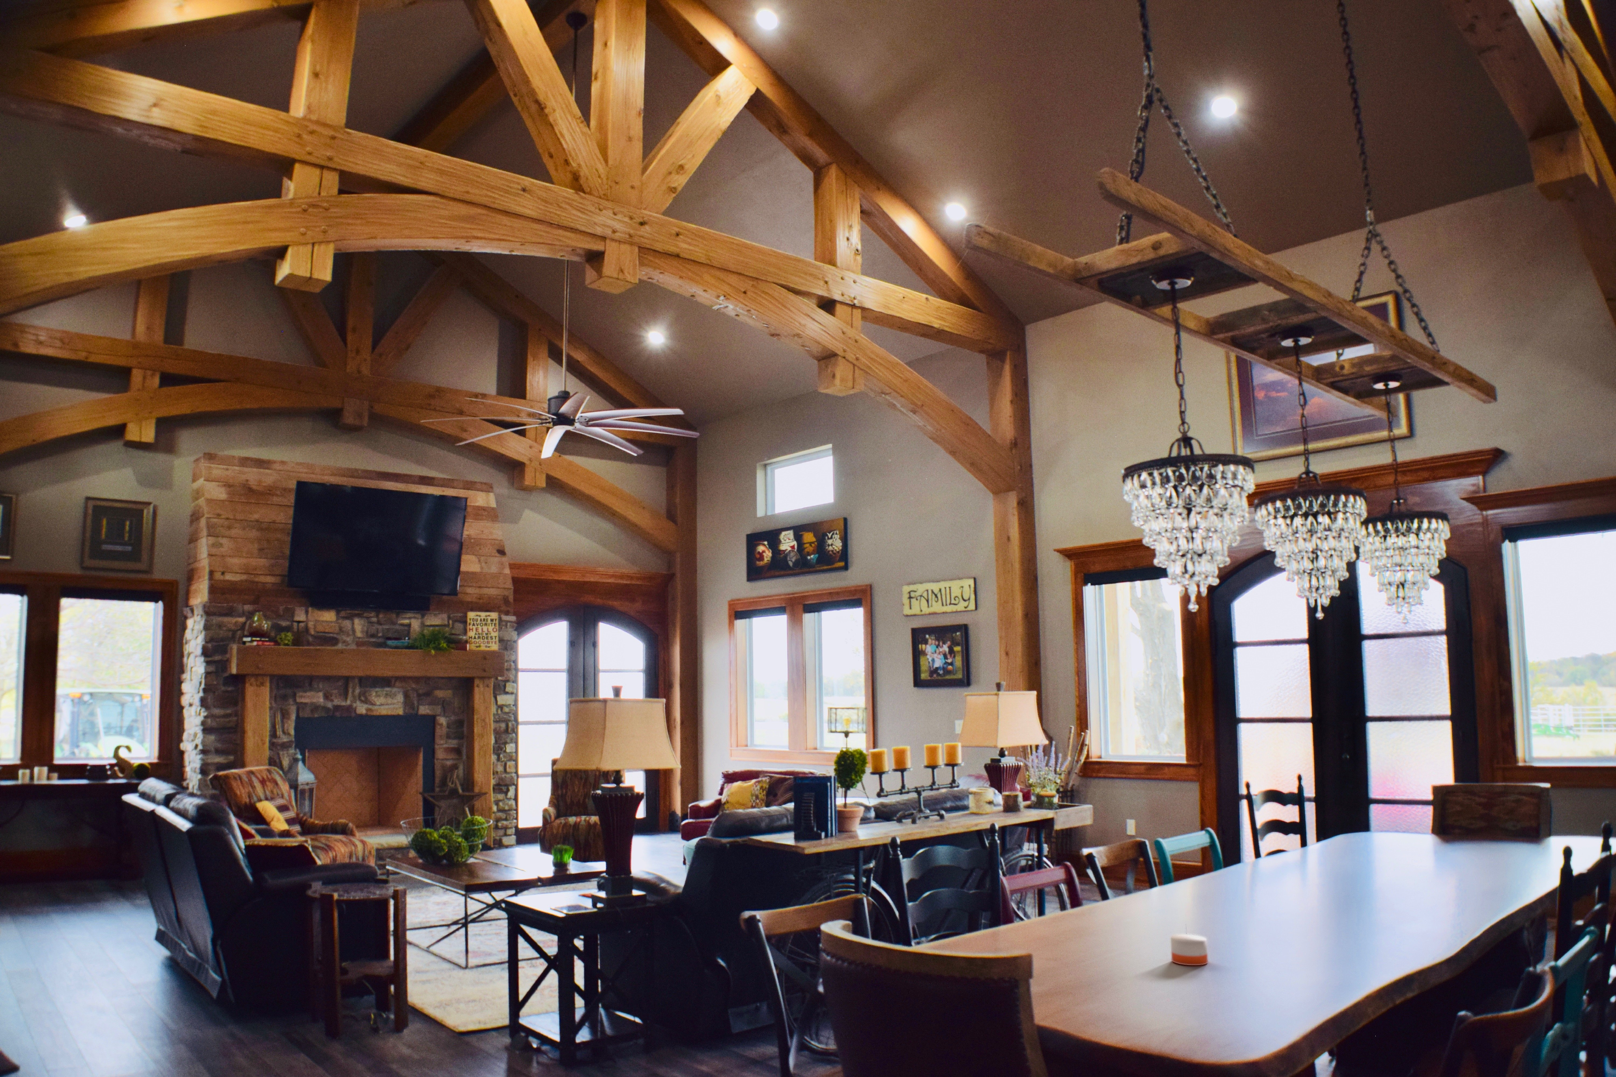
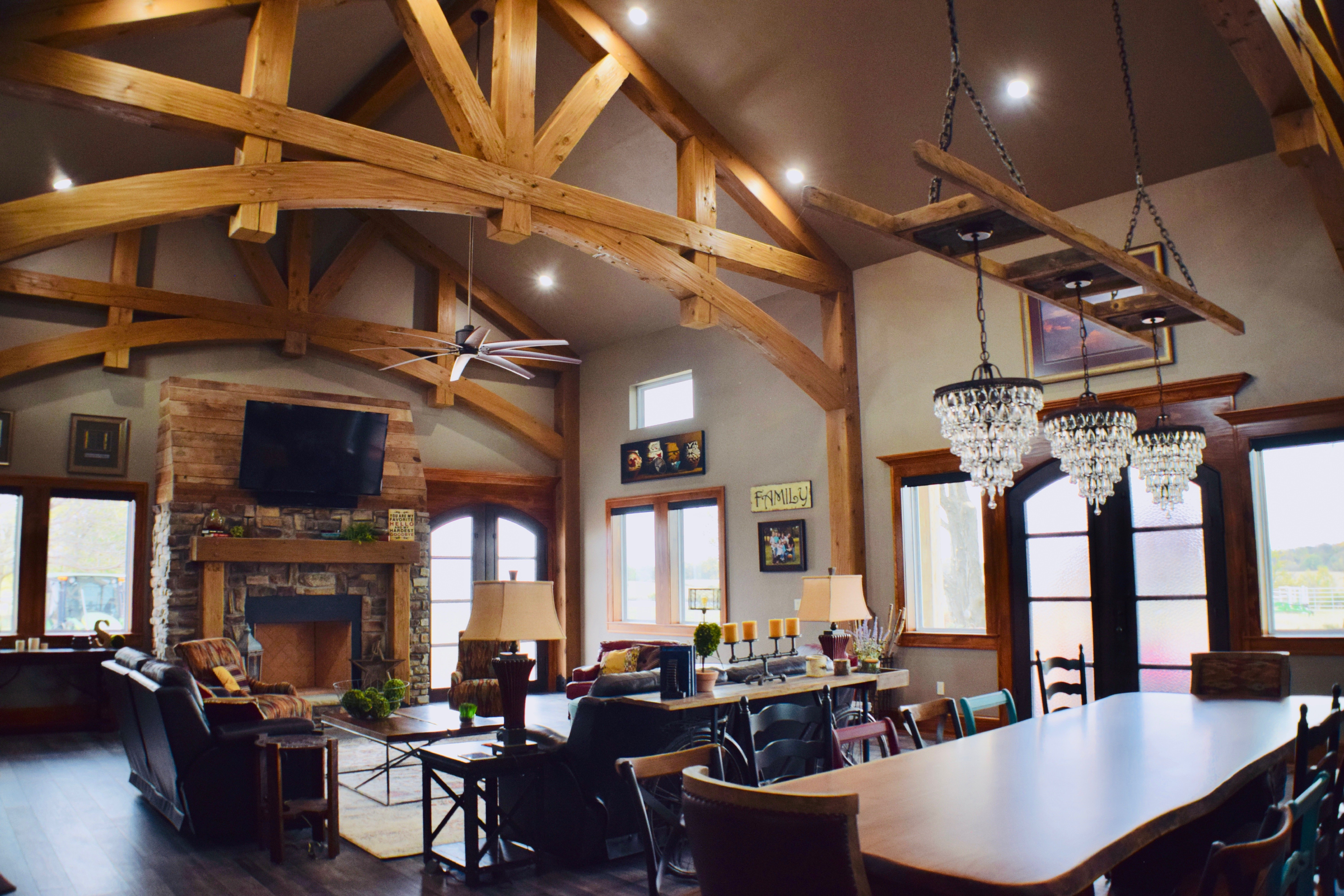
- candle (1188, 936)
